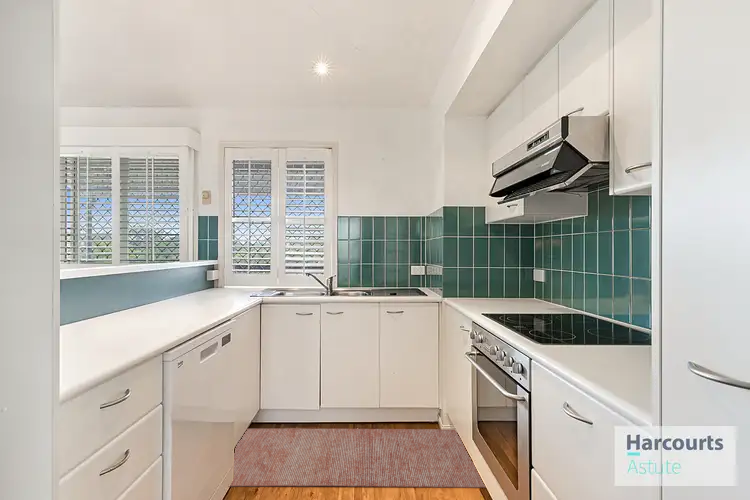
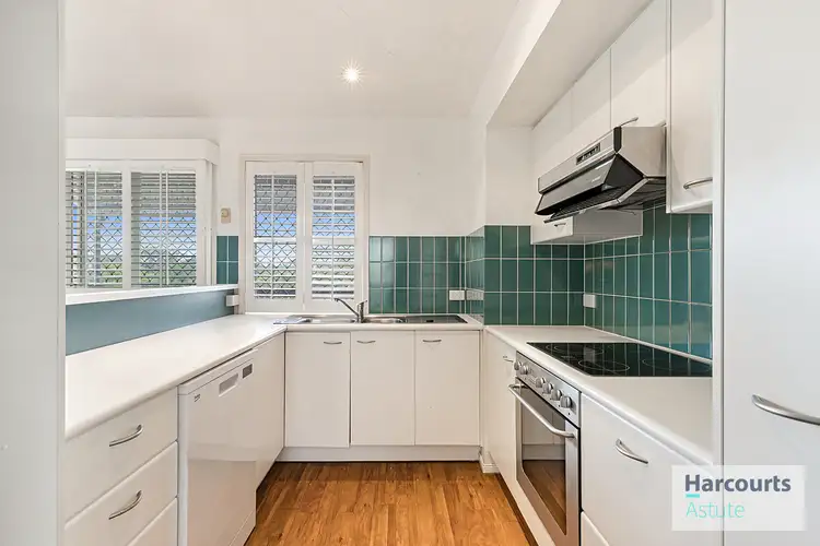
- rug (308, 454)
